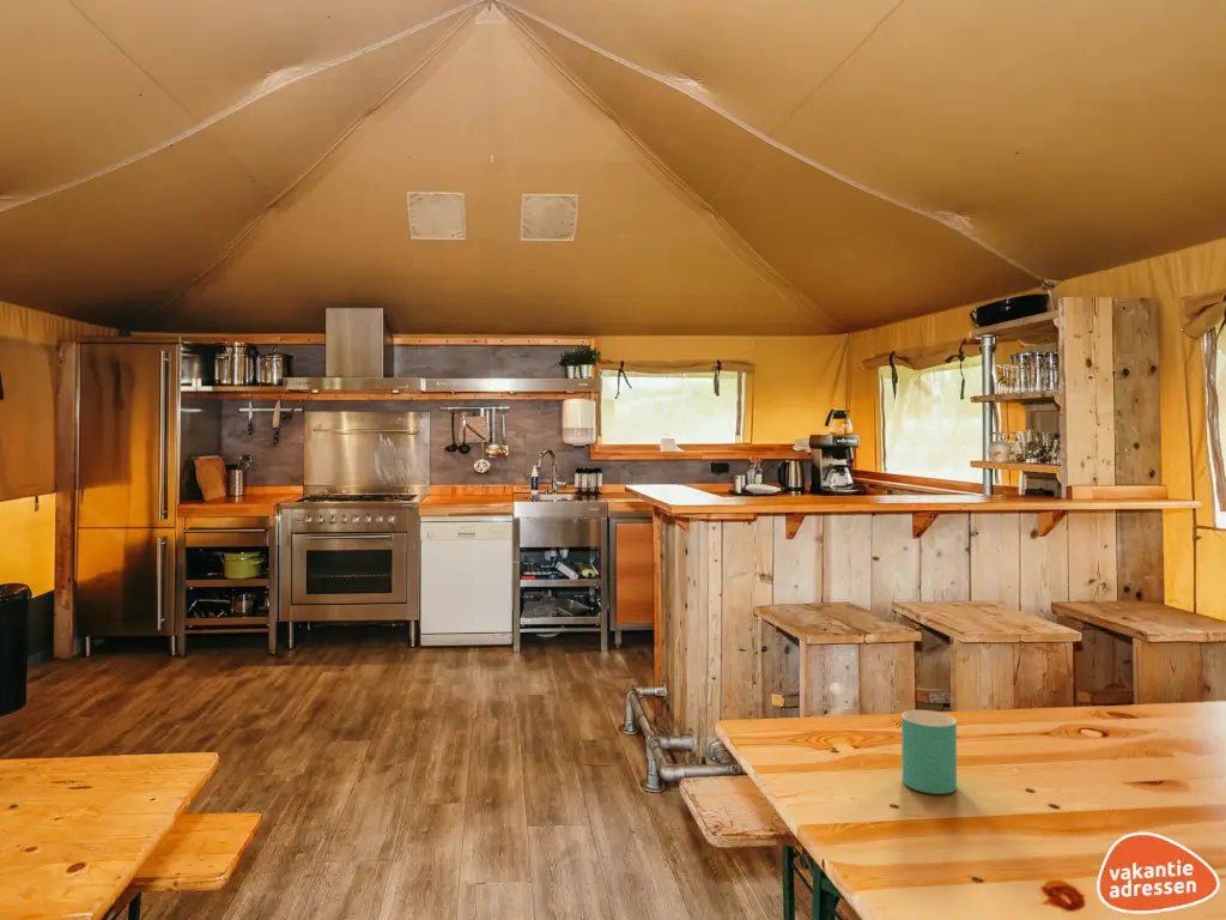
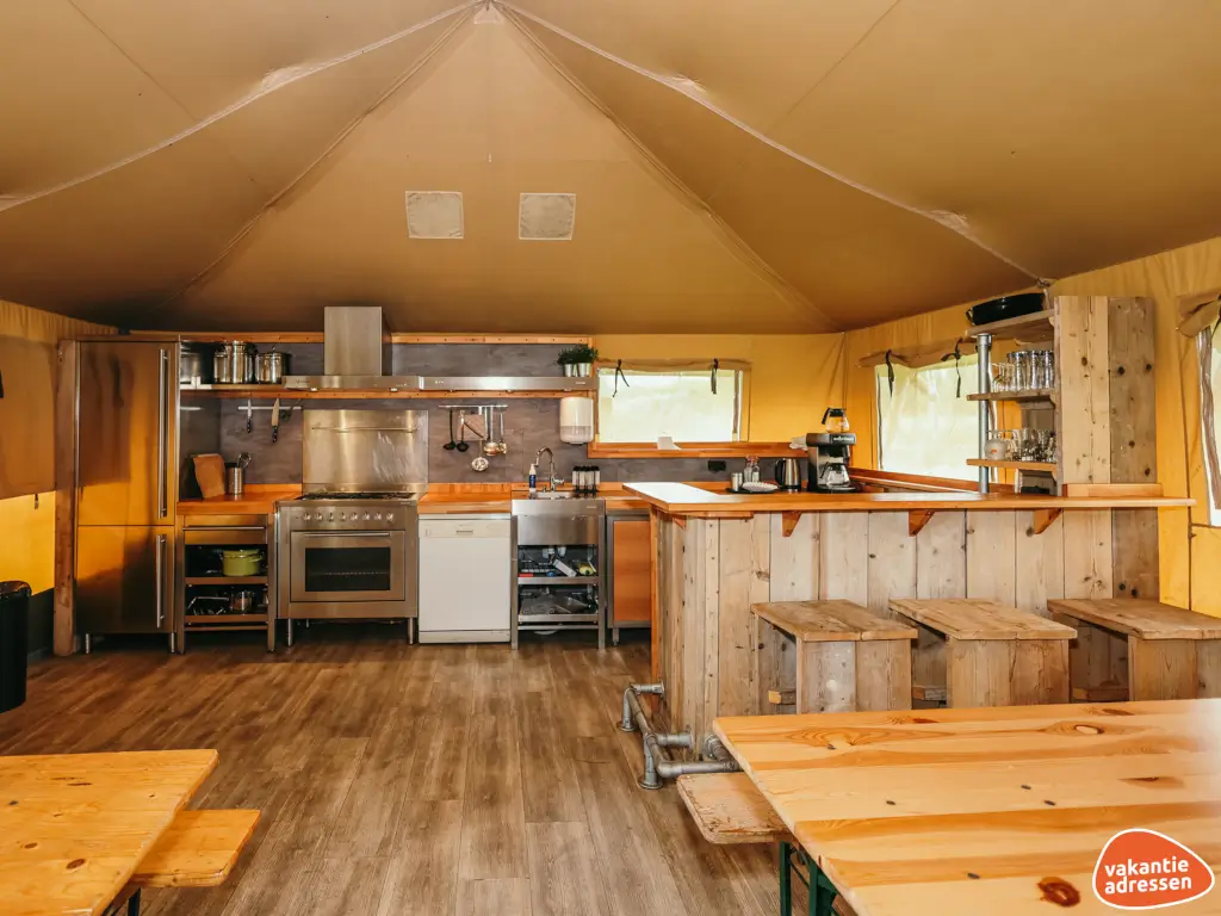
- cup (933, 748)
